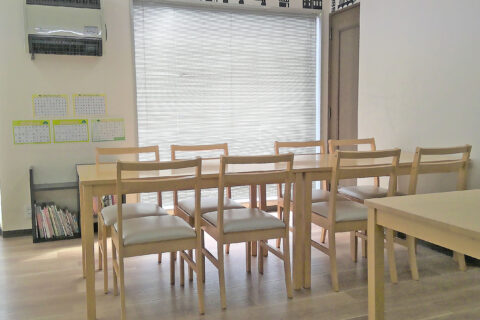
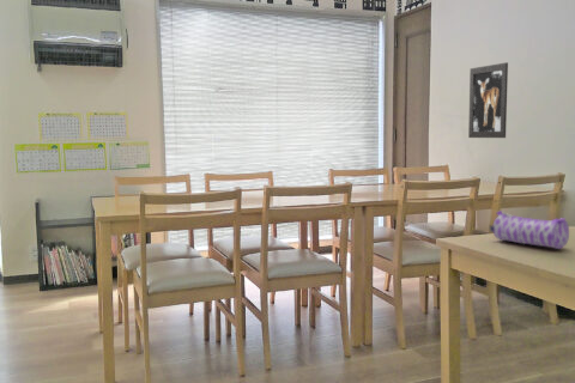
+ wall art (486, 102)
+ pencil case (528, 229)
